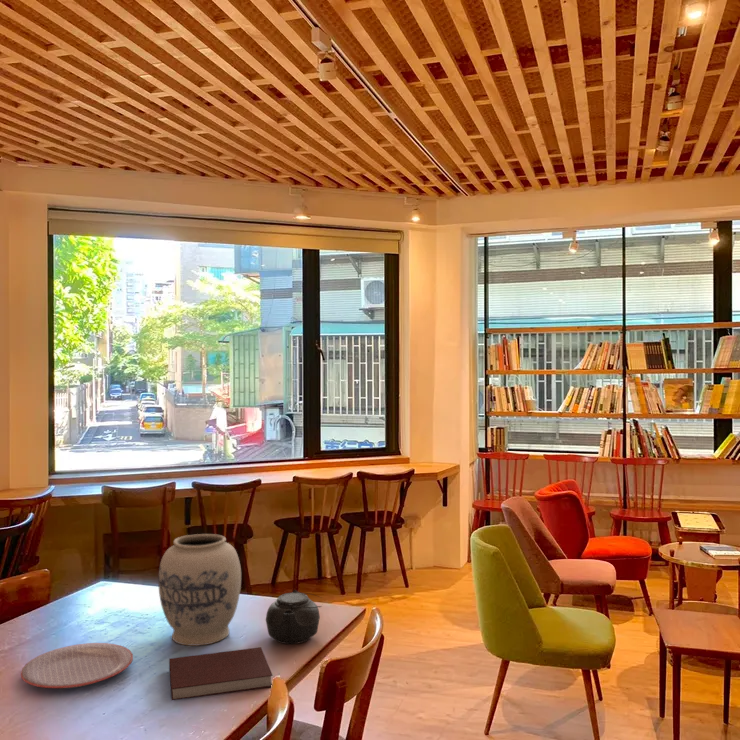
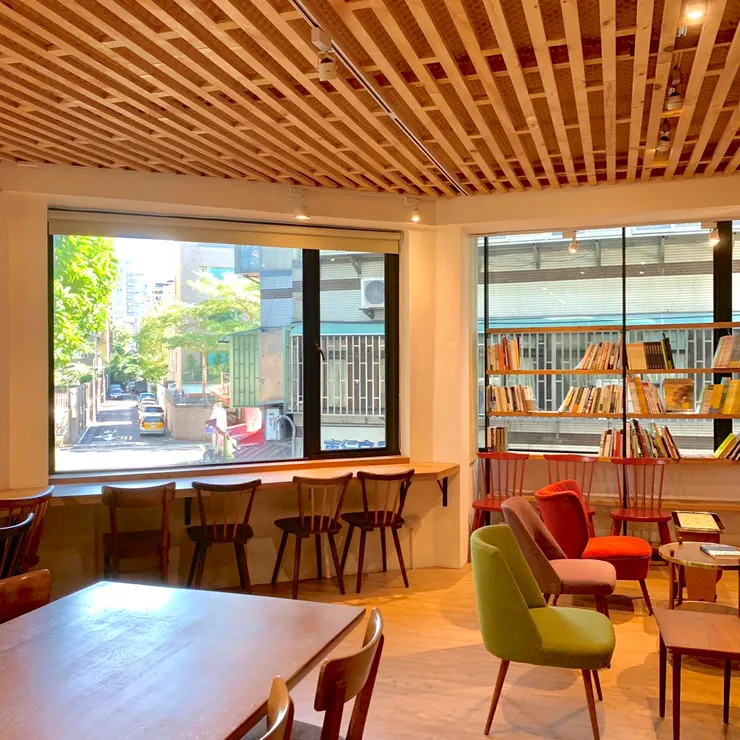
- notebook (219, 672)
- teapot (292, 619)
- vase (200, 587)
- plate (78, 667)
